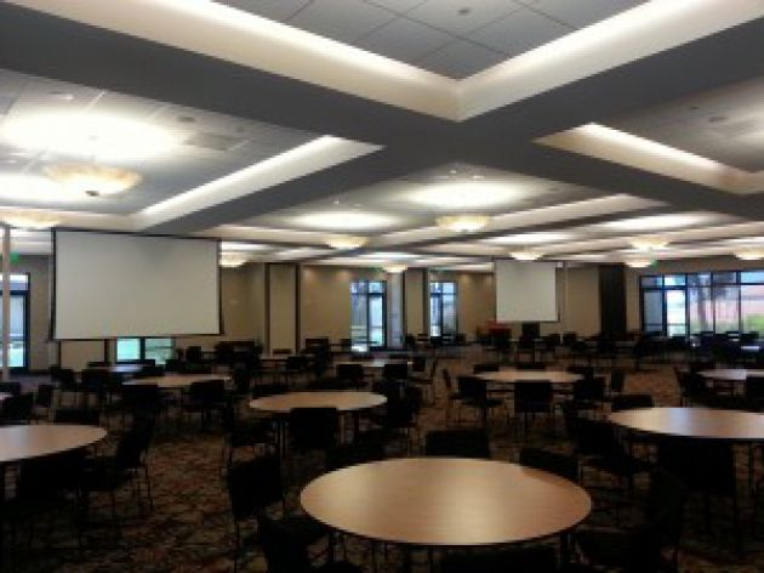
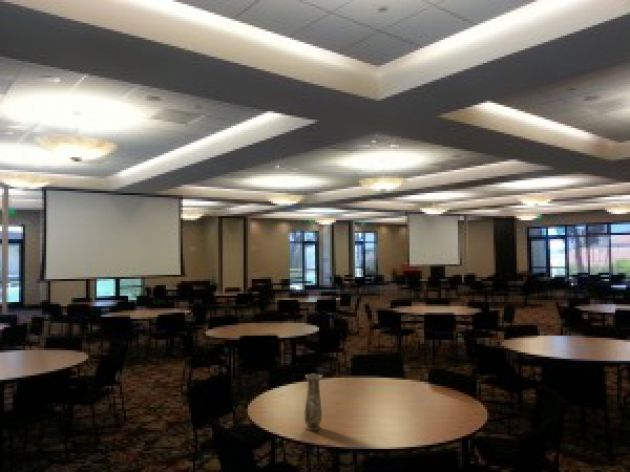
+ vase (313, 401)
